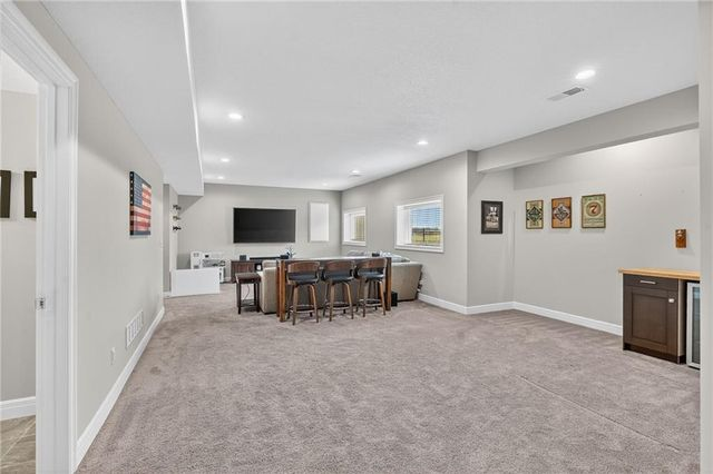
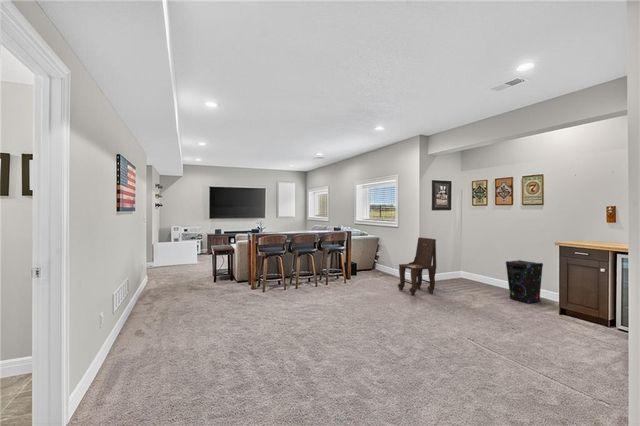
+ chair (416, 265)
+ speaker (523, 281)
